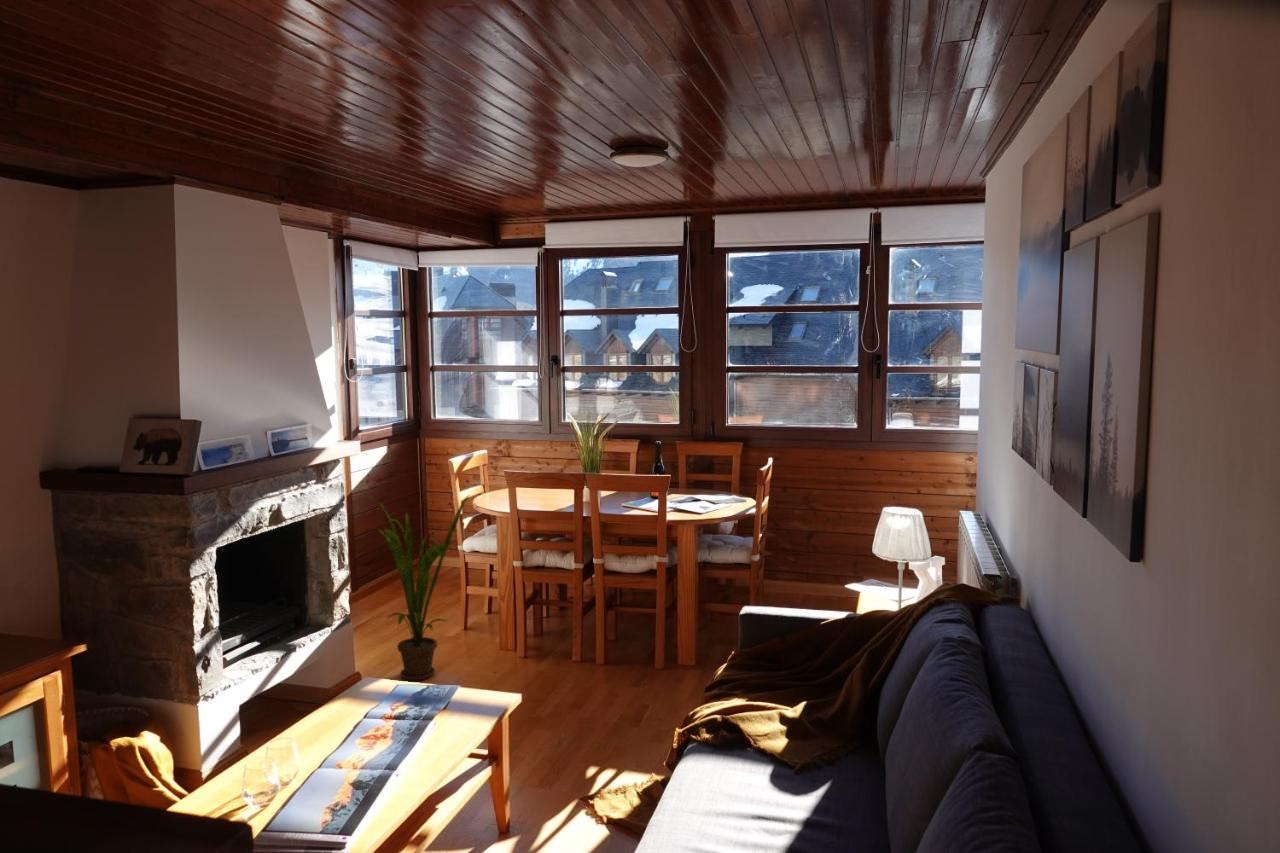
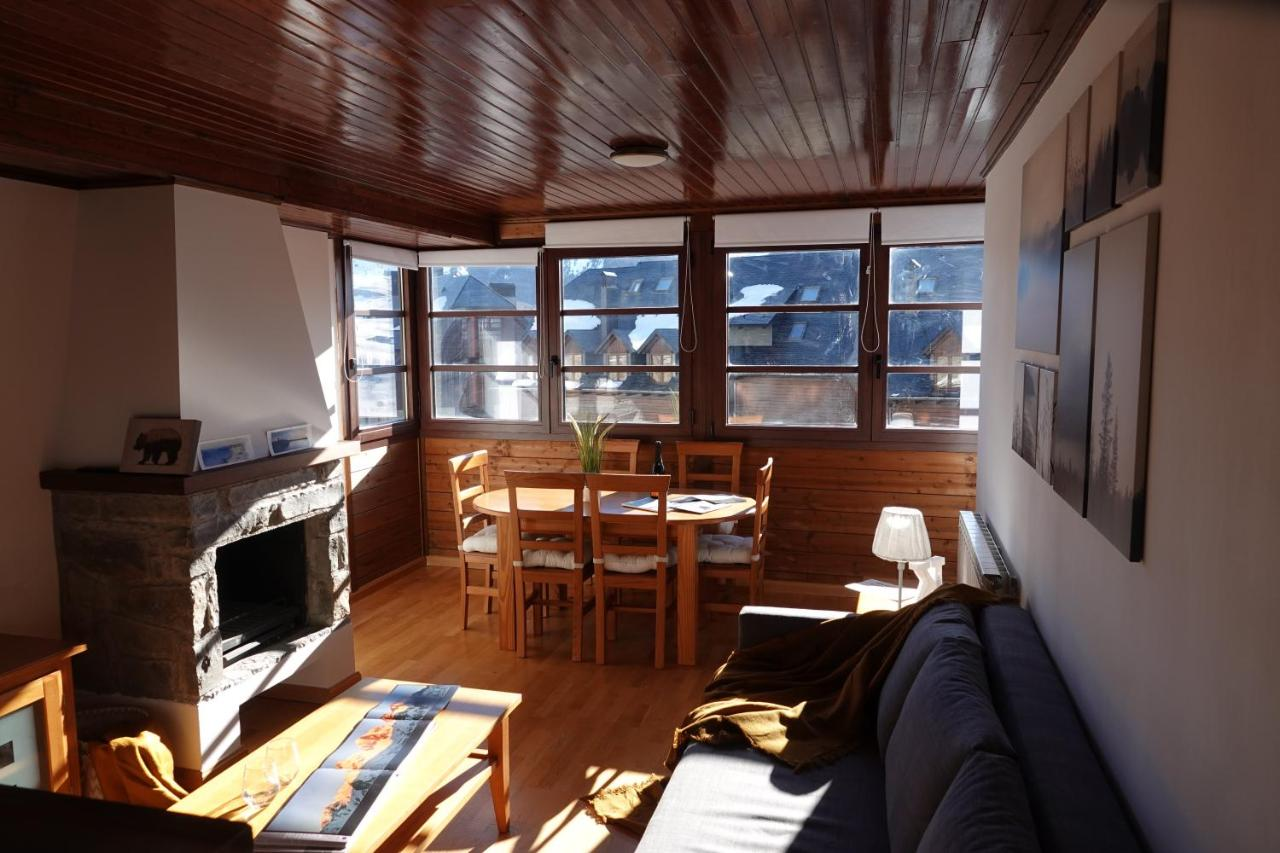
- house plant (406, 587)
